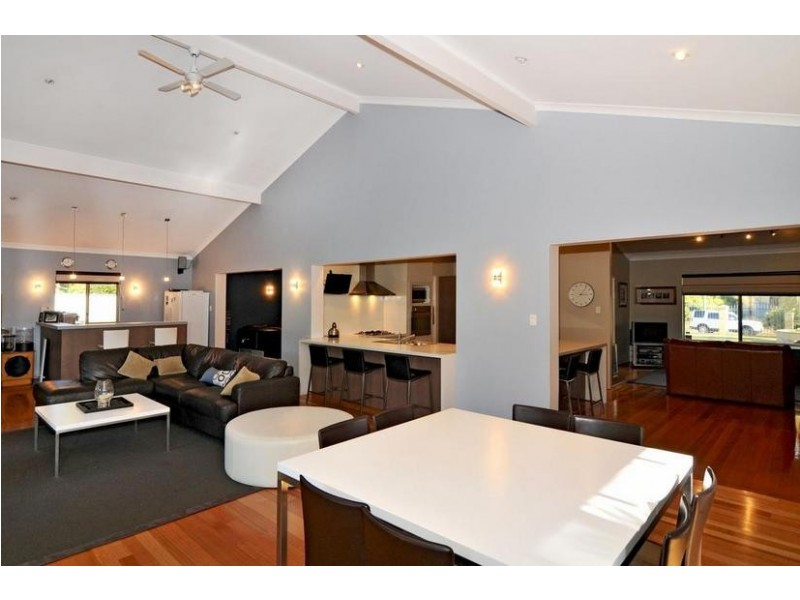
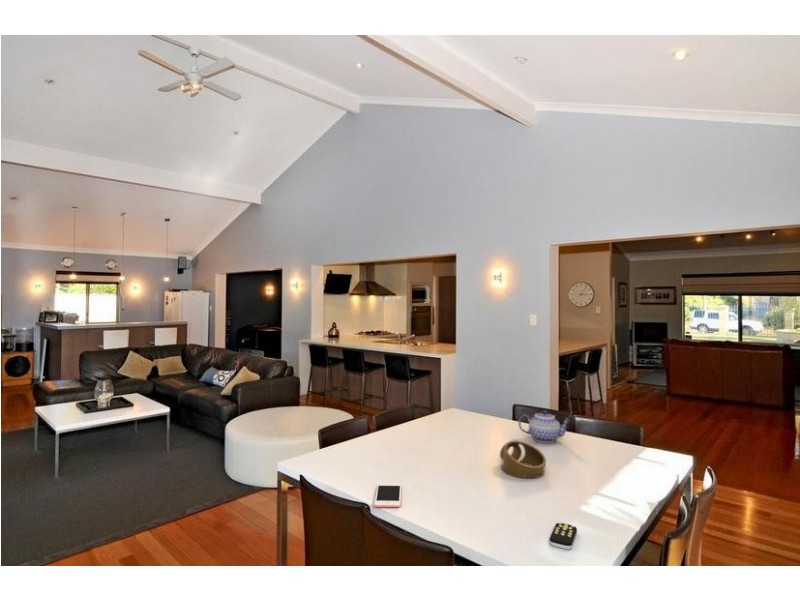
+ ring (522, 458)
+ teapot (544, 425)
+ cell phone (388, 494)
+ remote control (563, 535)
